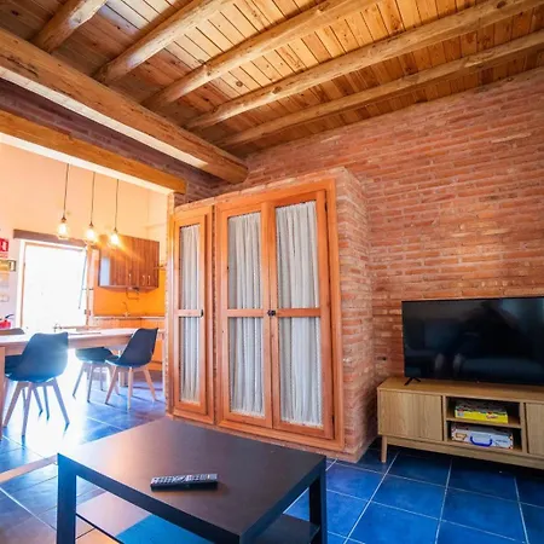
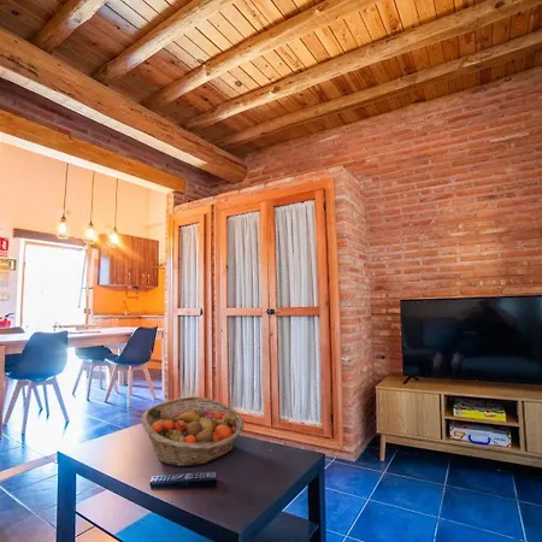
+ fruit basket (194, 428)
